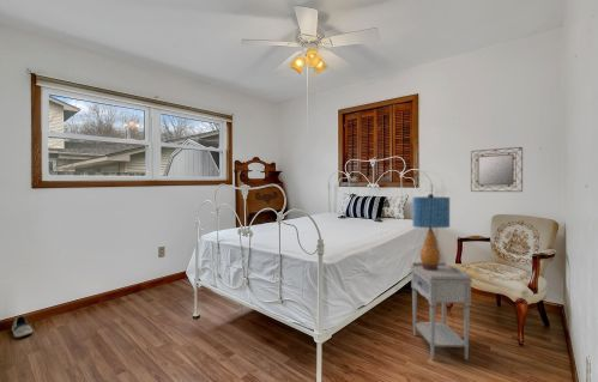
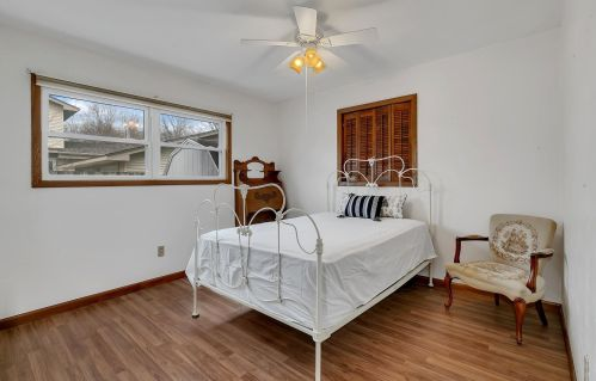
- table lamp (430, 230)
- home mirror (495, 170)
- shoe (22, 326)
- nightstand (434, 307)
